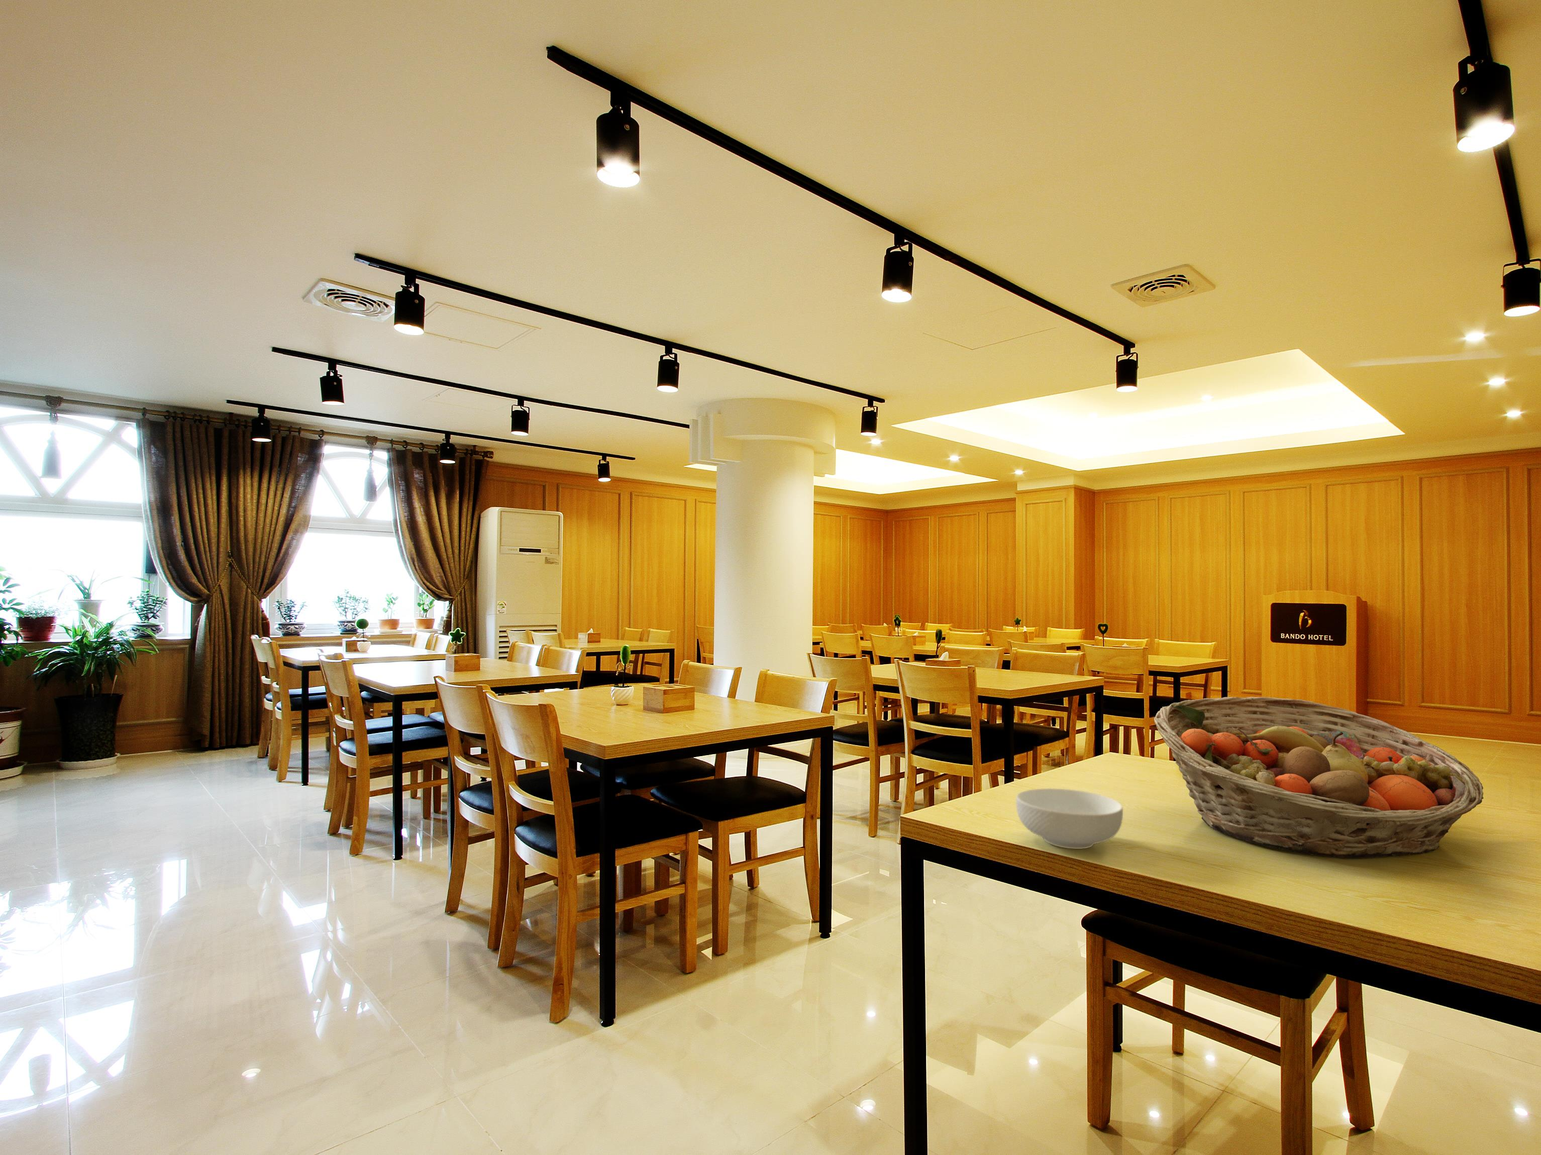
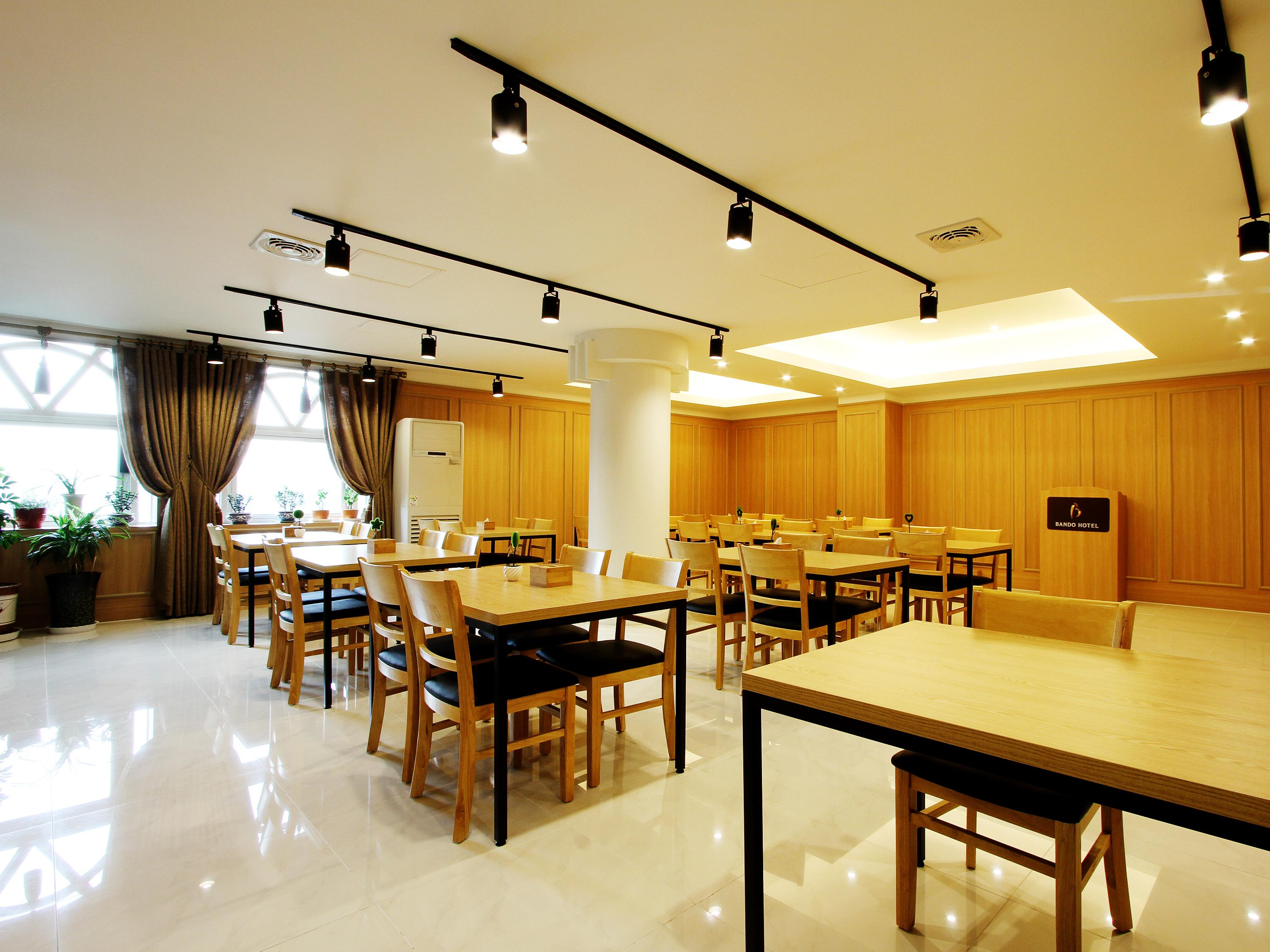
- fruit basket (1304, 769)
- cereal bowl (1068, 820)
